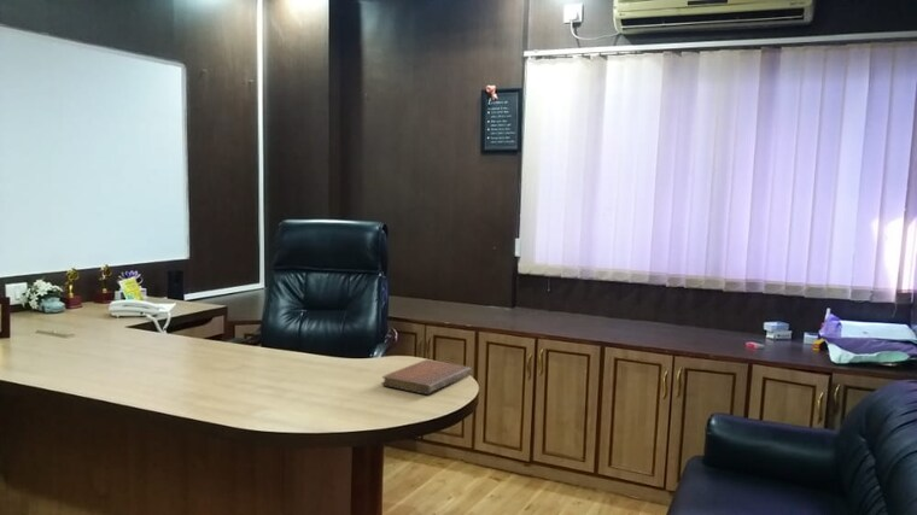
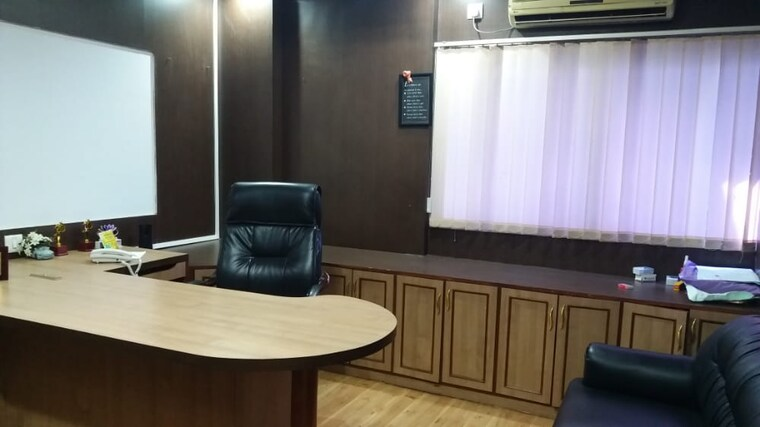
- notebook (427, 375)
